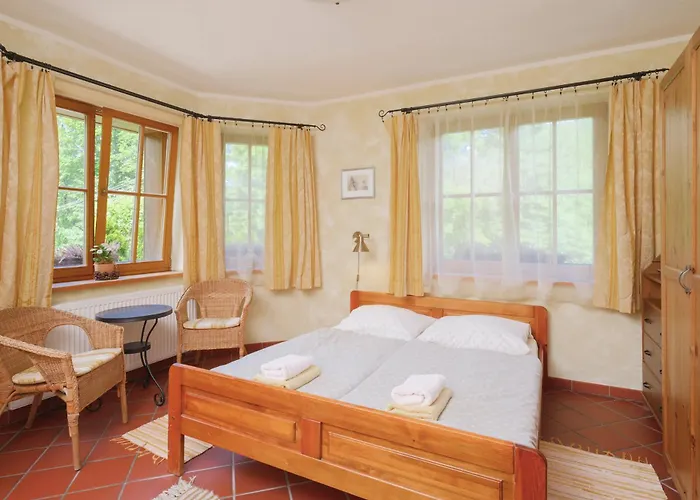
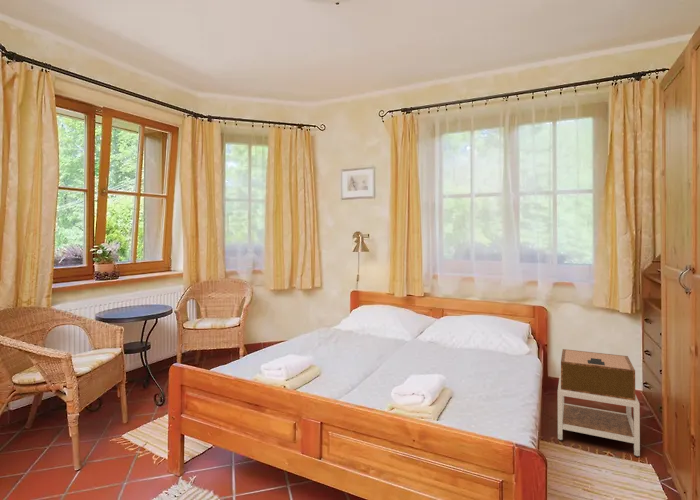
+ nightstand (595, 394)
